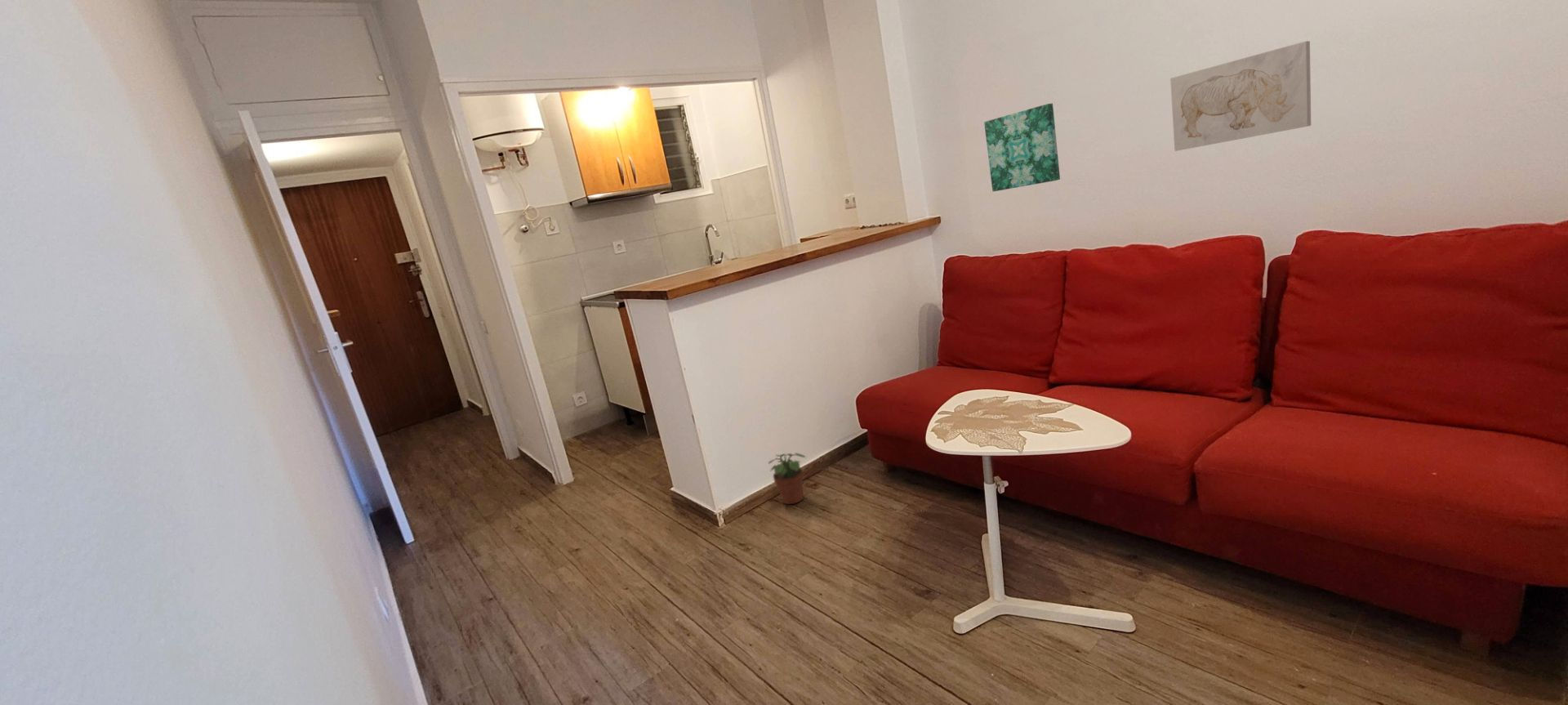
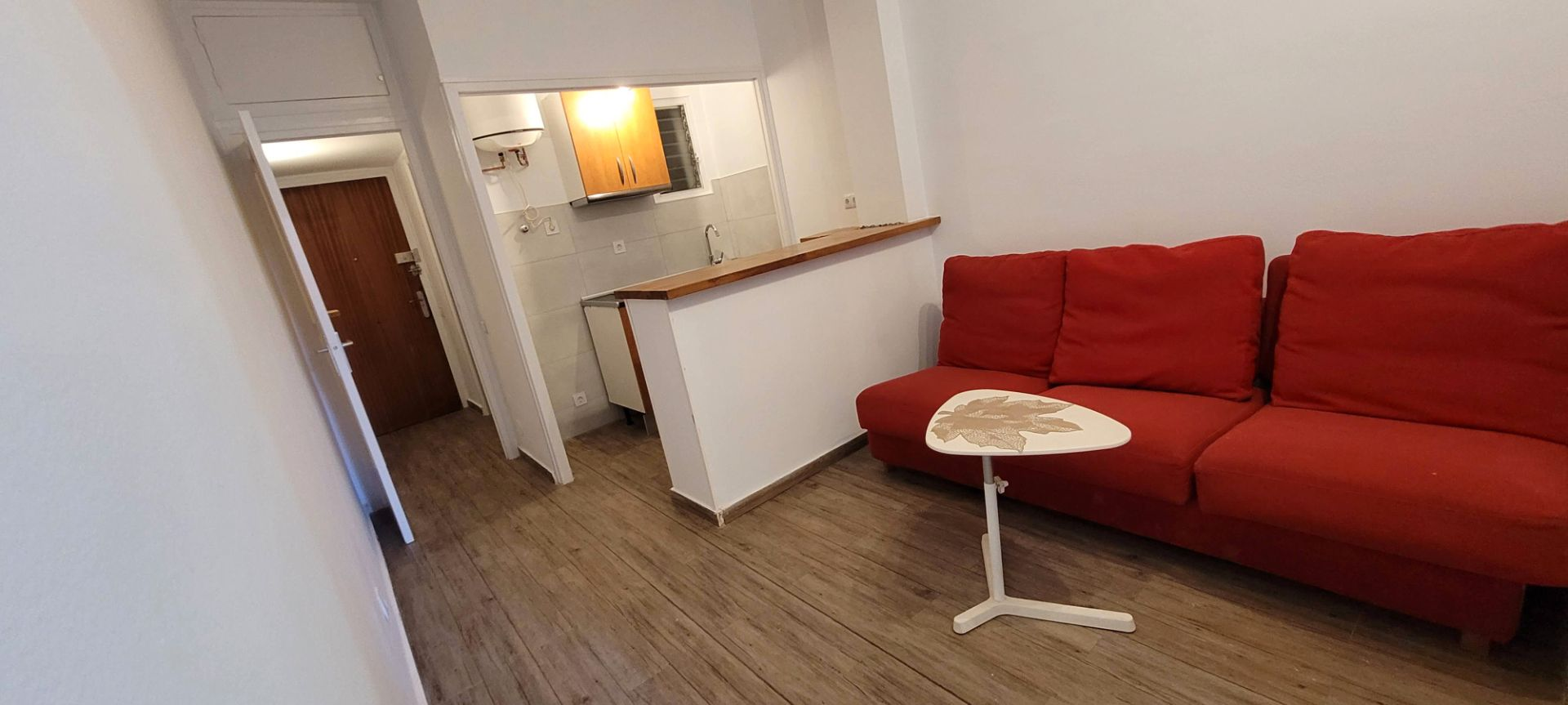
- potted plant (790, 478)
- wall art (1021, 149)
- wall art (1236, 100)
